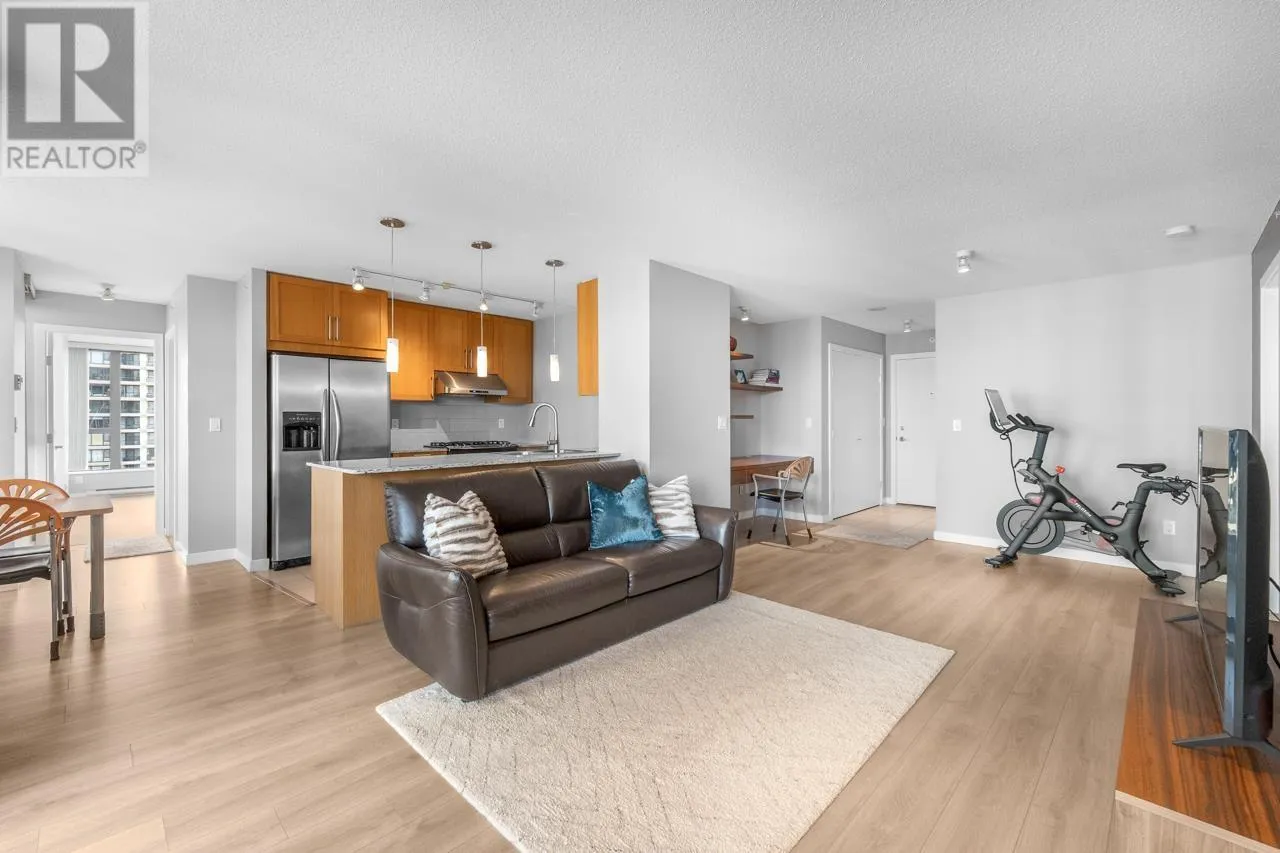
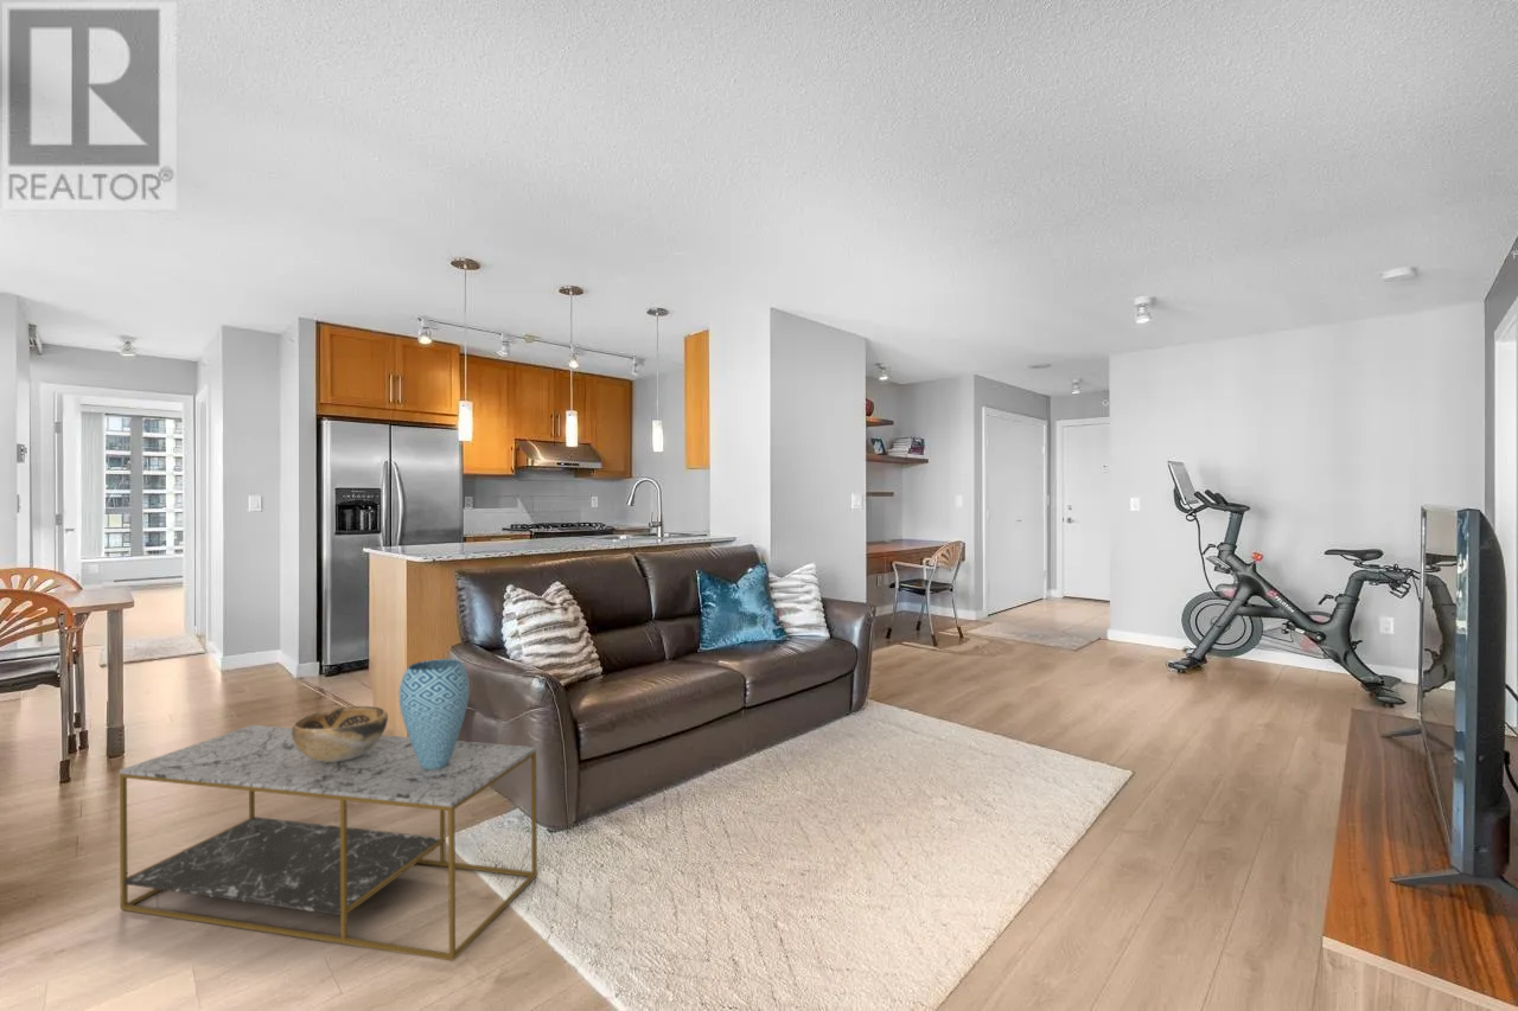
+ vase (434, 714)
+ decorative bowl (342, 736)
+ coffee table (337, 826)
